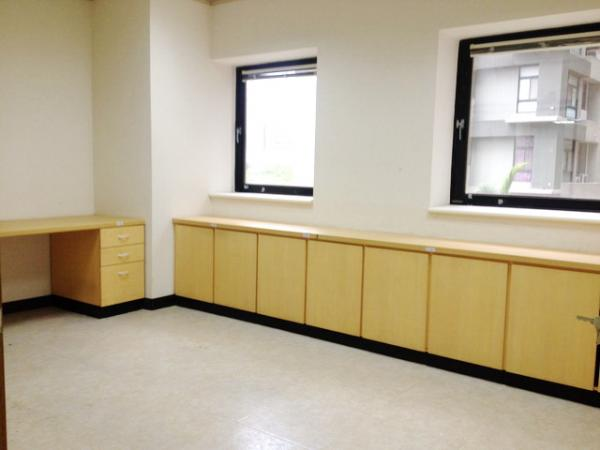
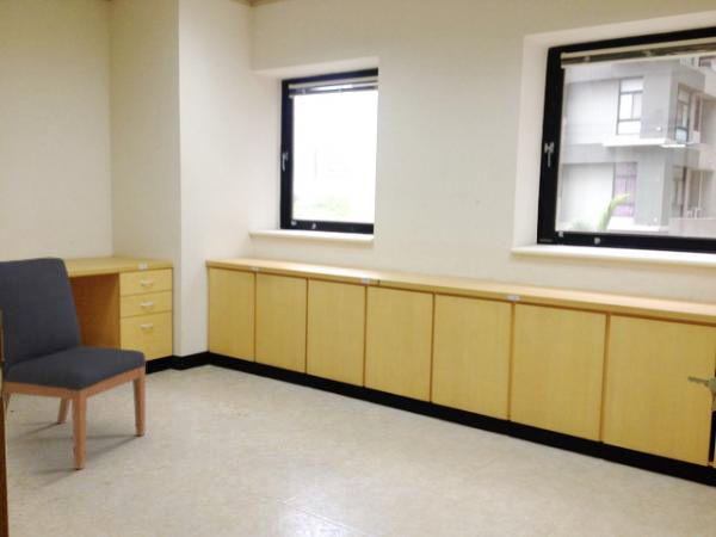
+ chair (66, 353)
